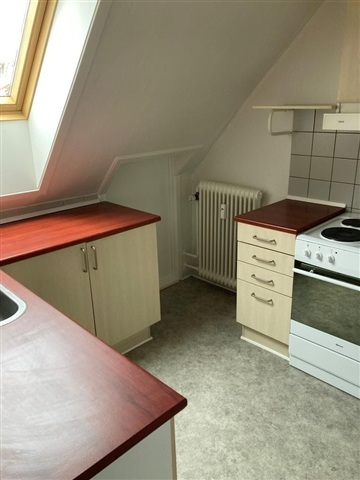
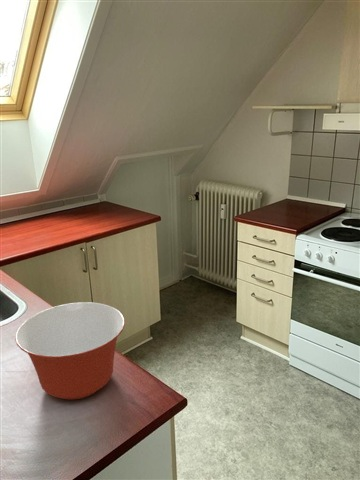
+ mixing bowl (75, 354)
